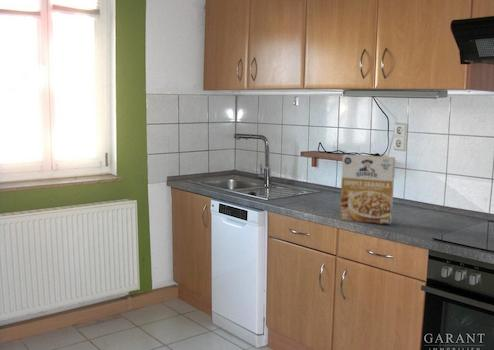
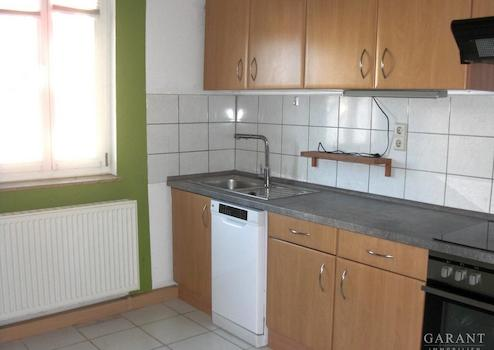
- cereal box (367, 188)
